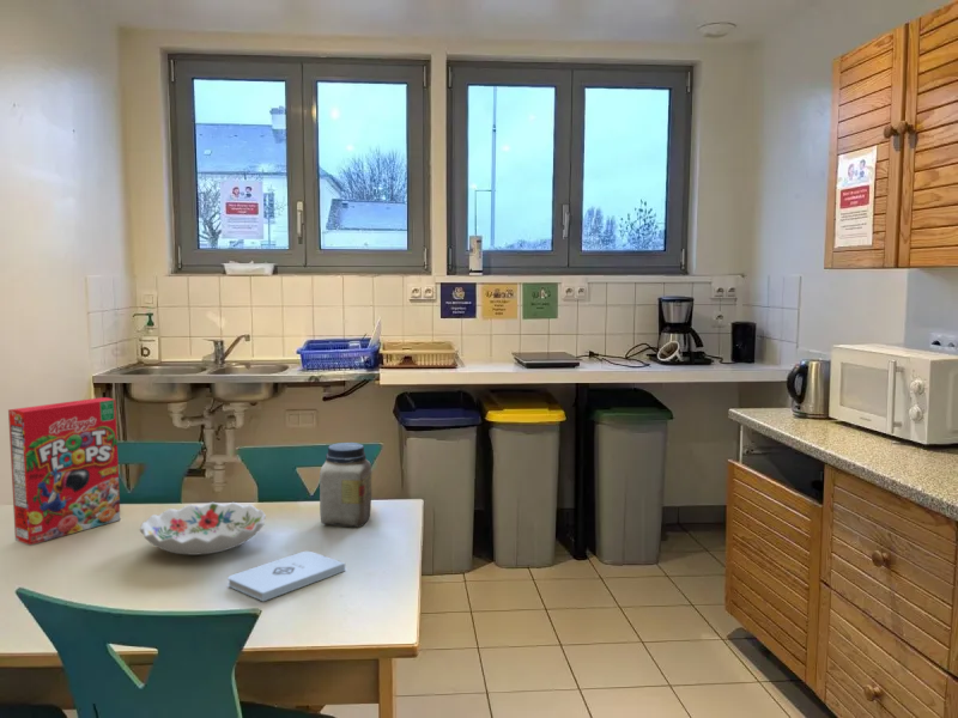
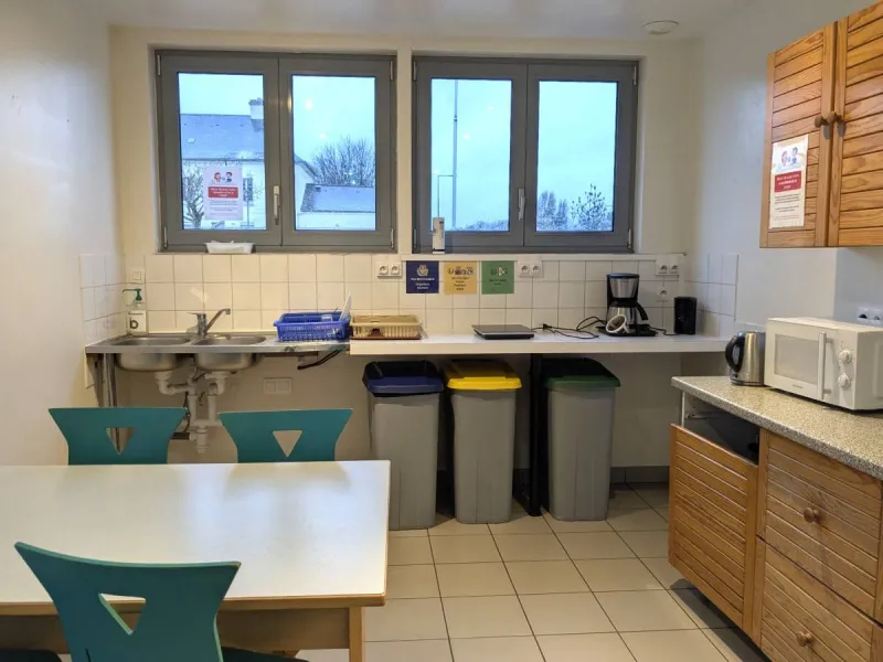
- decorative bowl (205, 531)
- cereal box (67, 467)
- jar (346, 482)
- notepad (286, 573)
